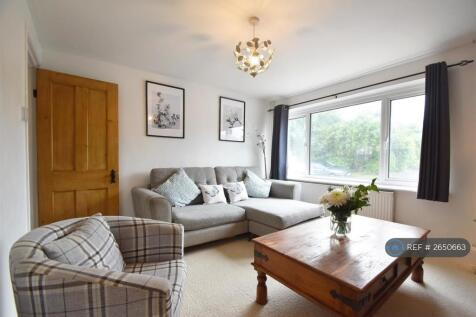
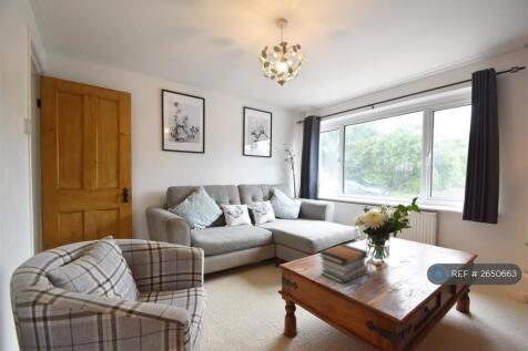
+ book stack (343, 262)
